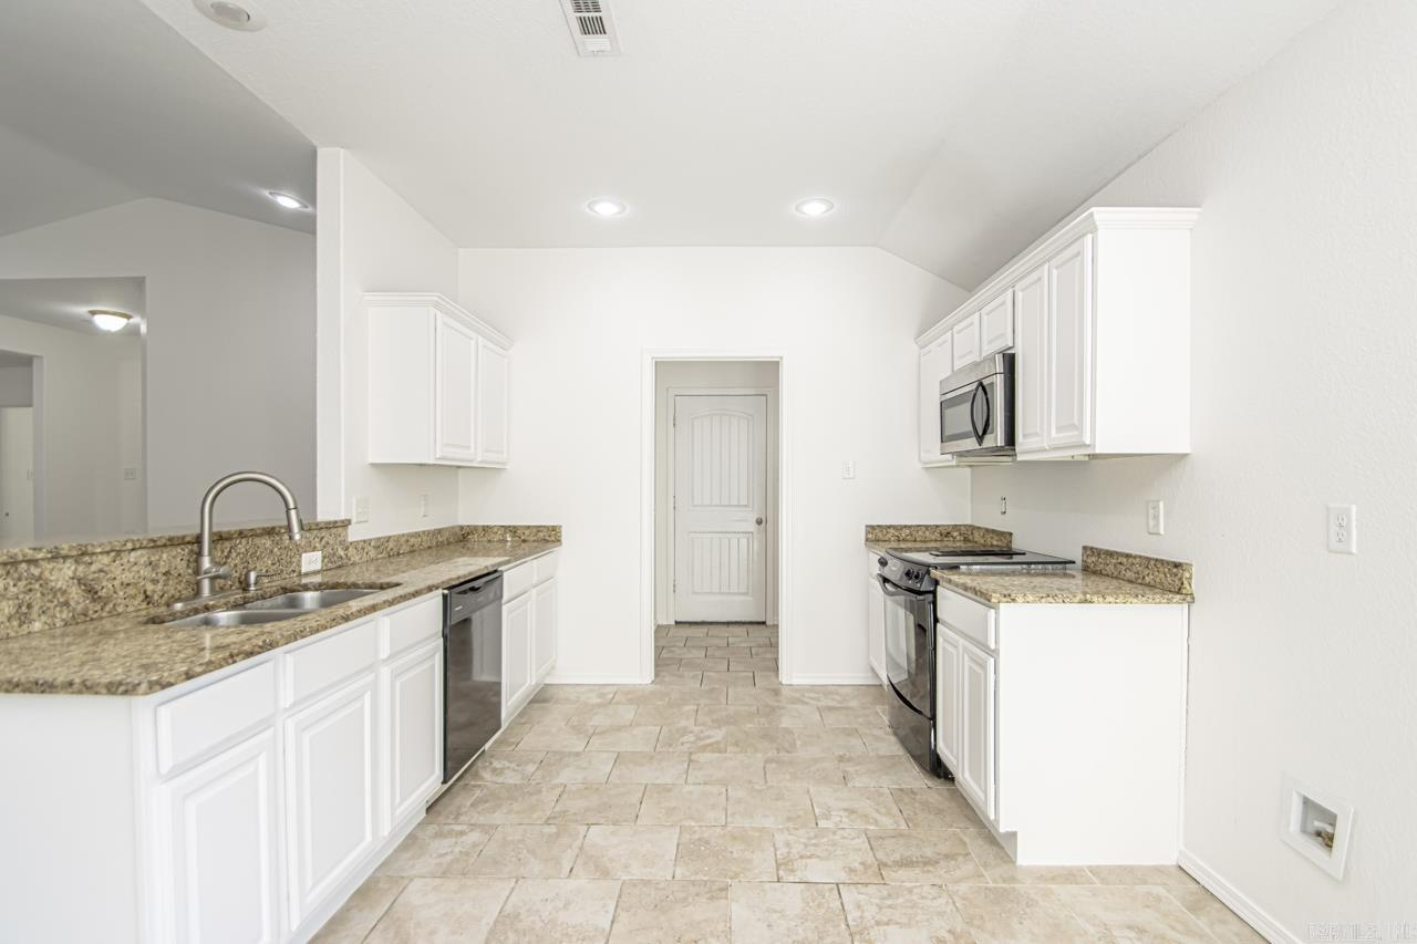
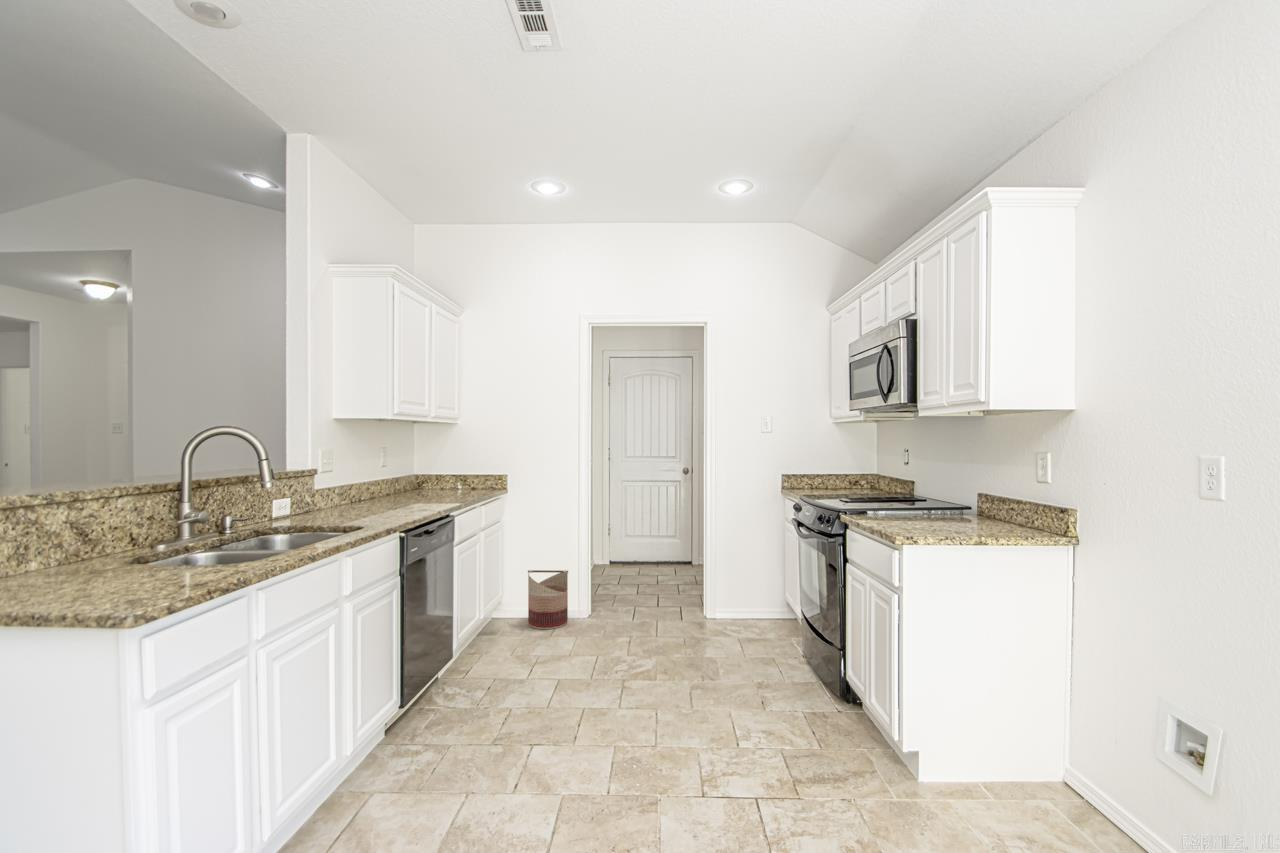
+ basket (548, 596)
